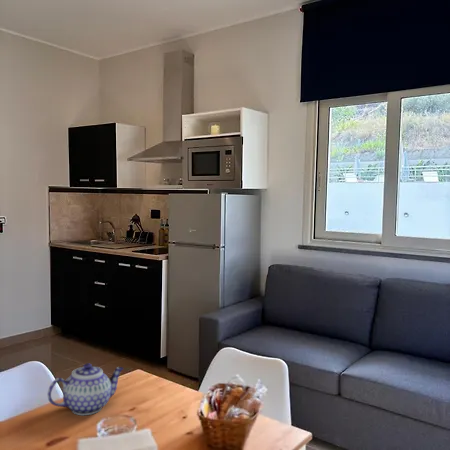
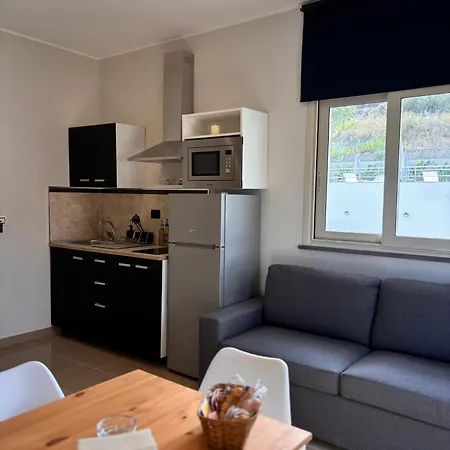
- teapot (87, 386)
